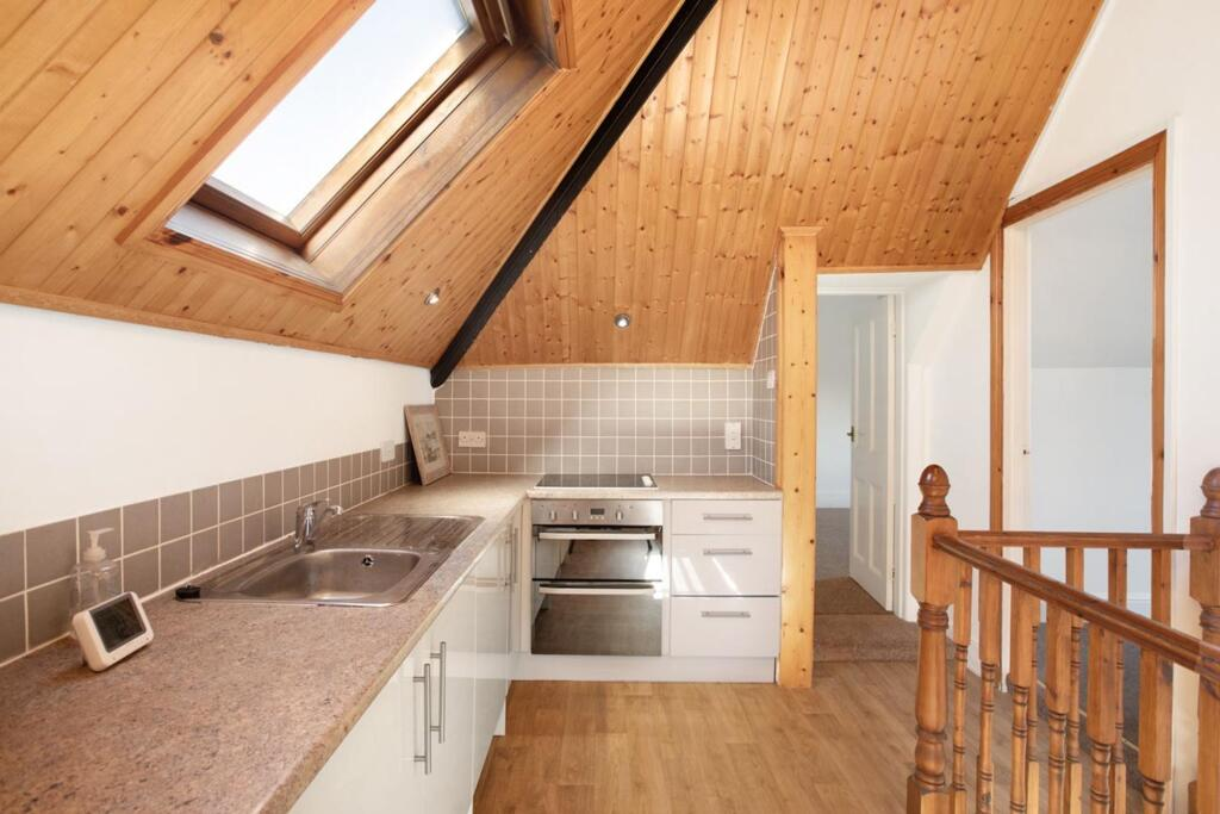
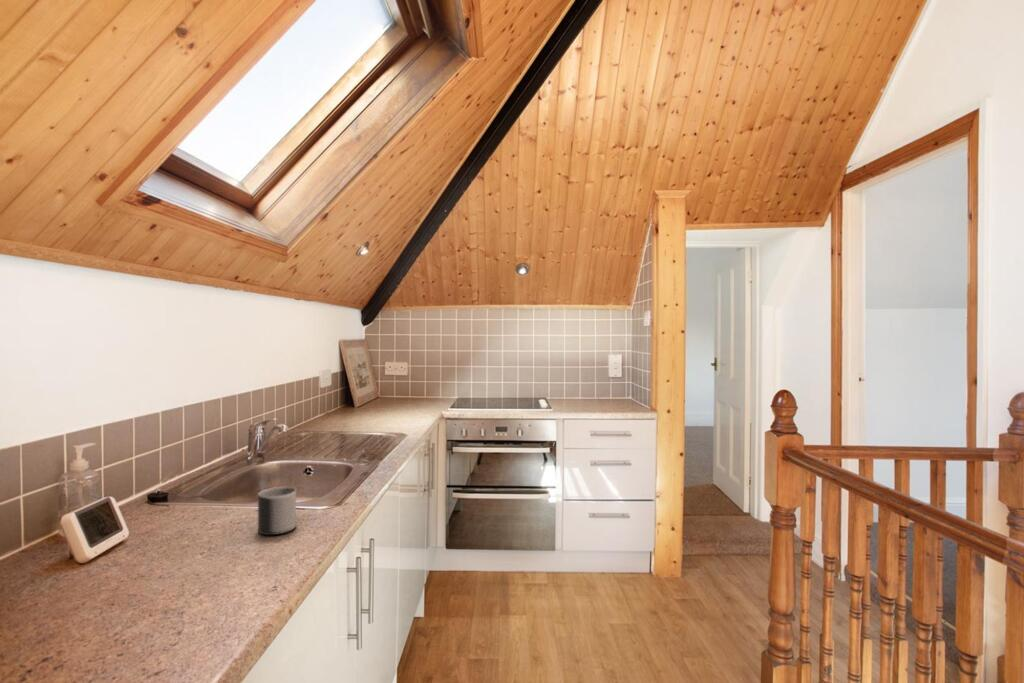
+ mug (279, 507)
